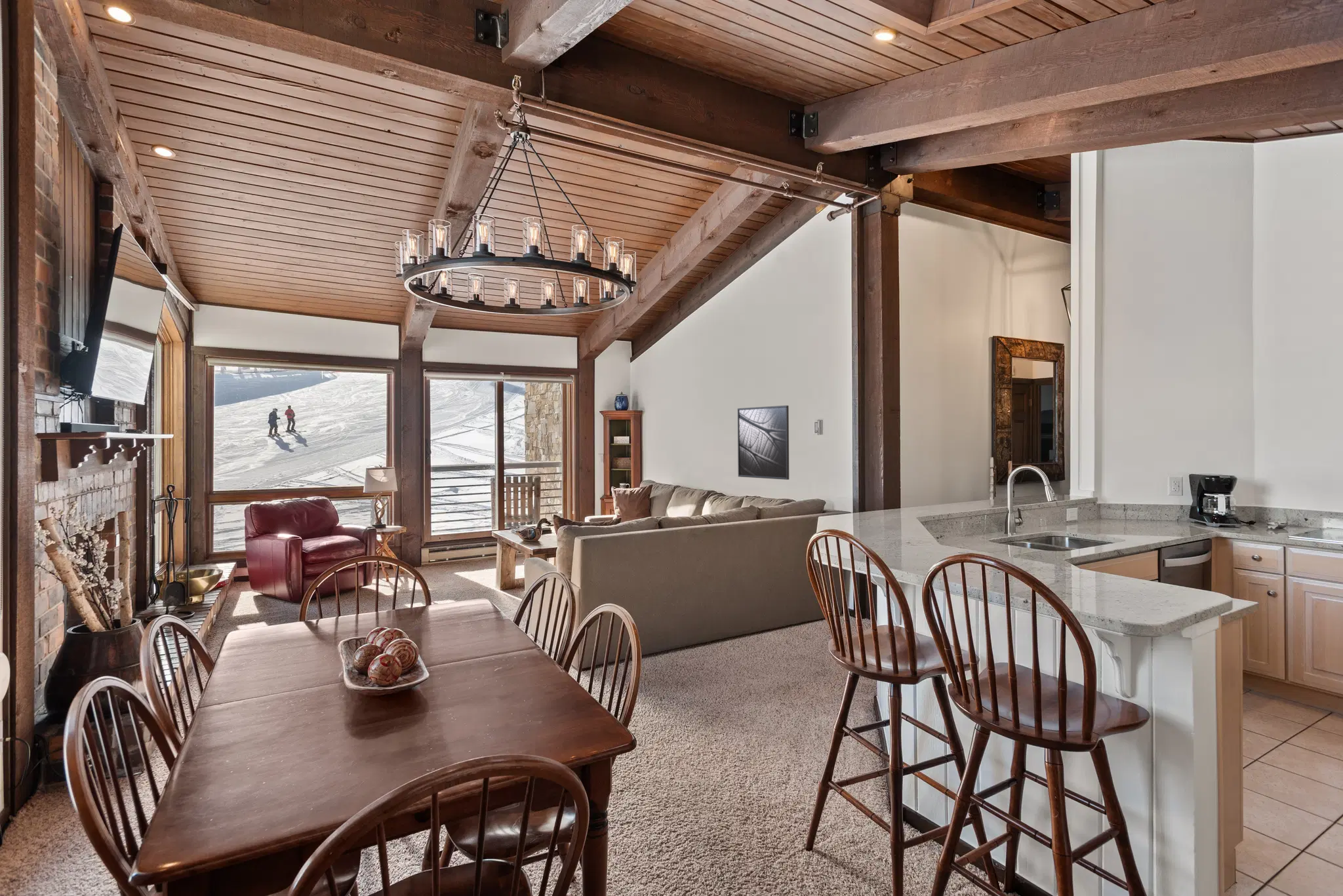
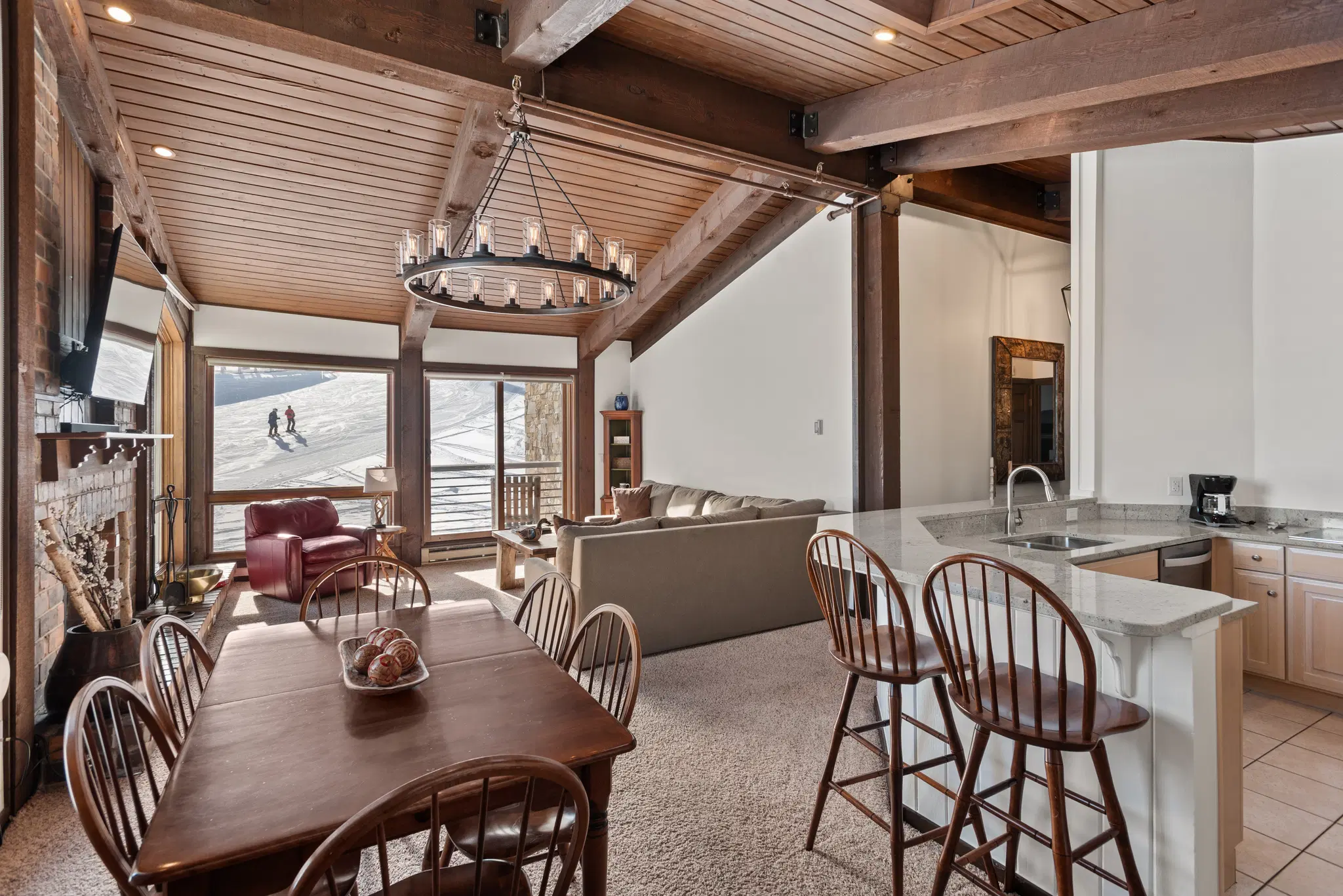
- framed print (762, 442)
